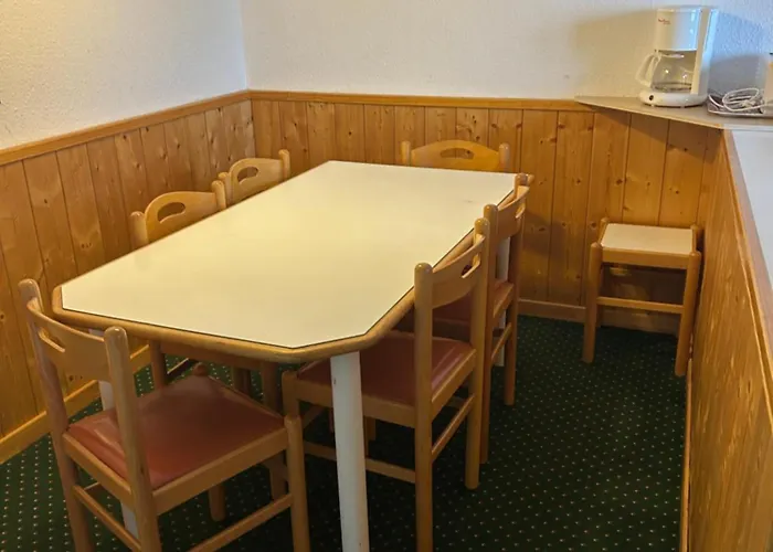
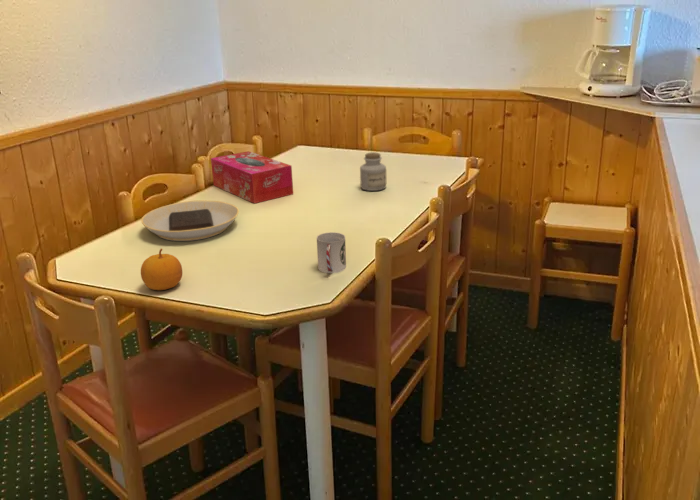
+ jar (373, 170)
+ plate (191, 221)
+ cup (330, 255)
+ tissue box (251, 175)
+ fruit (161, 268)
